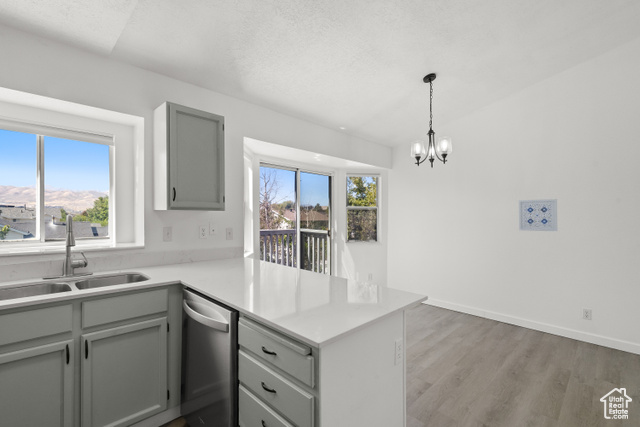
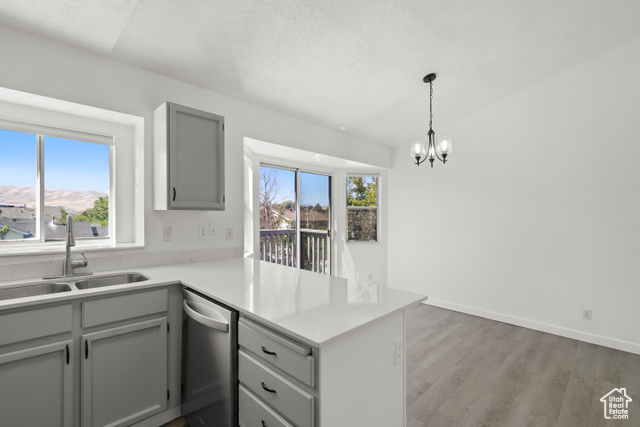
- wall art (537, 215)
